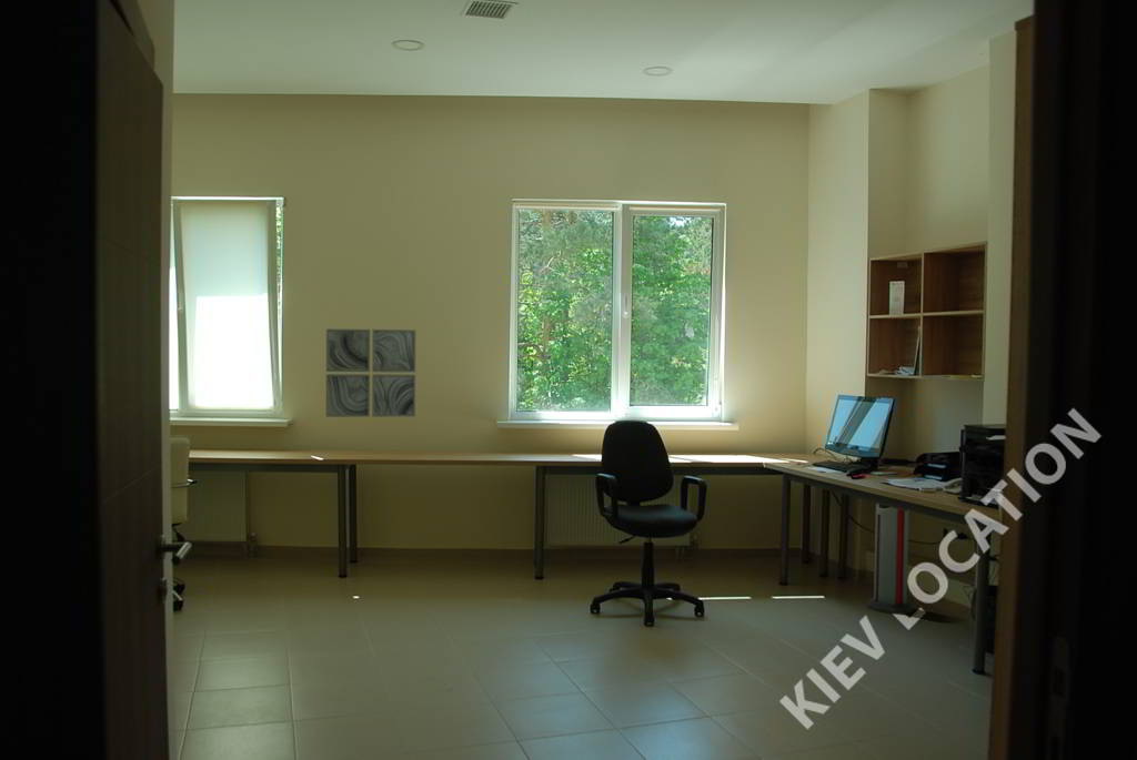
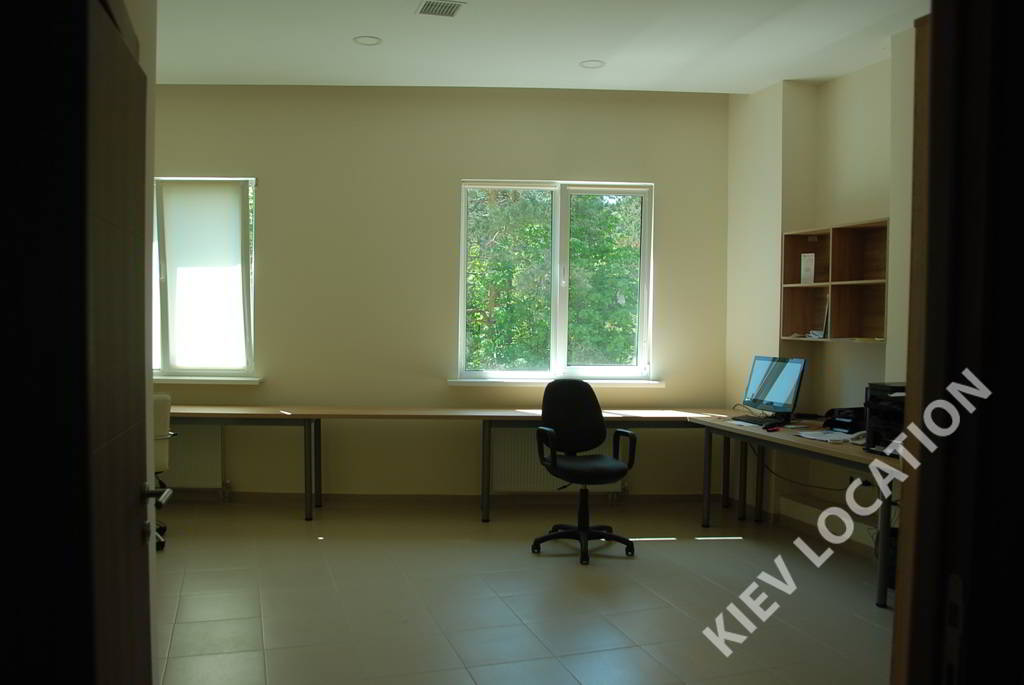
- air purifier (891, 548)
- wall art (372, 374)
